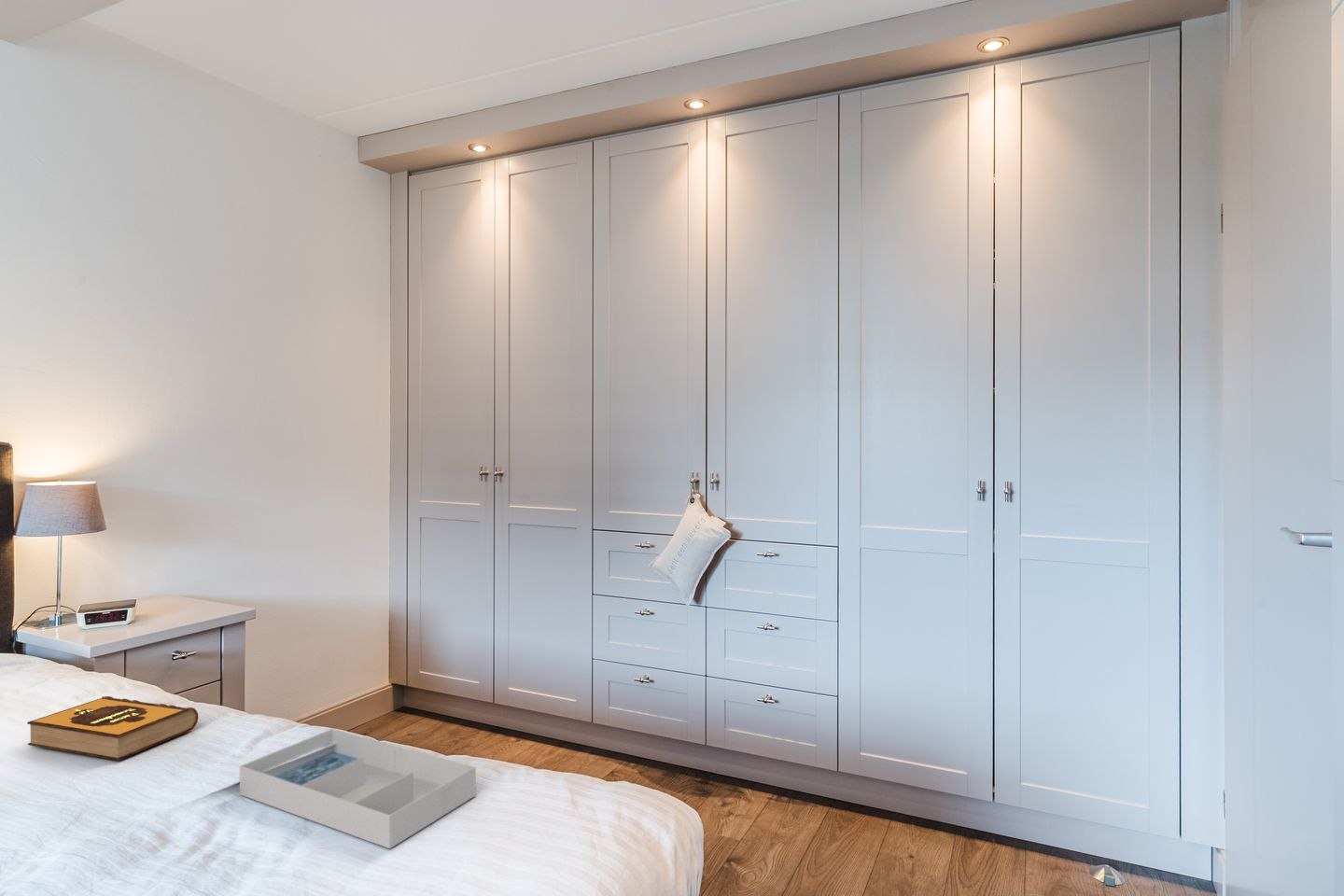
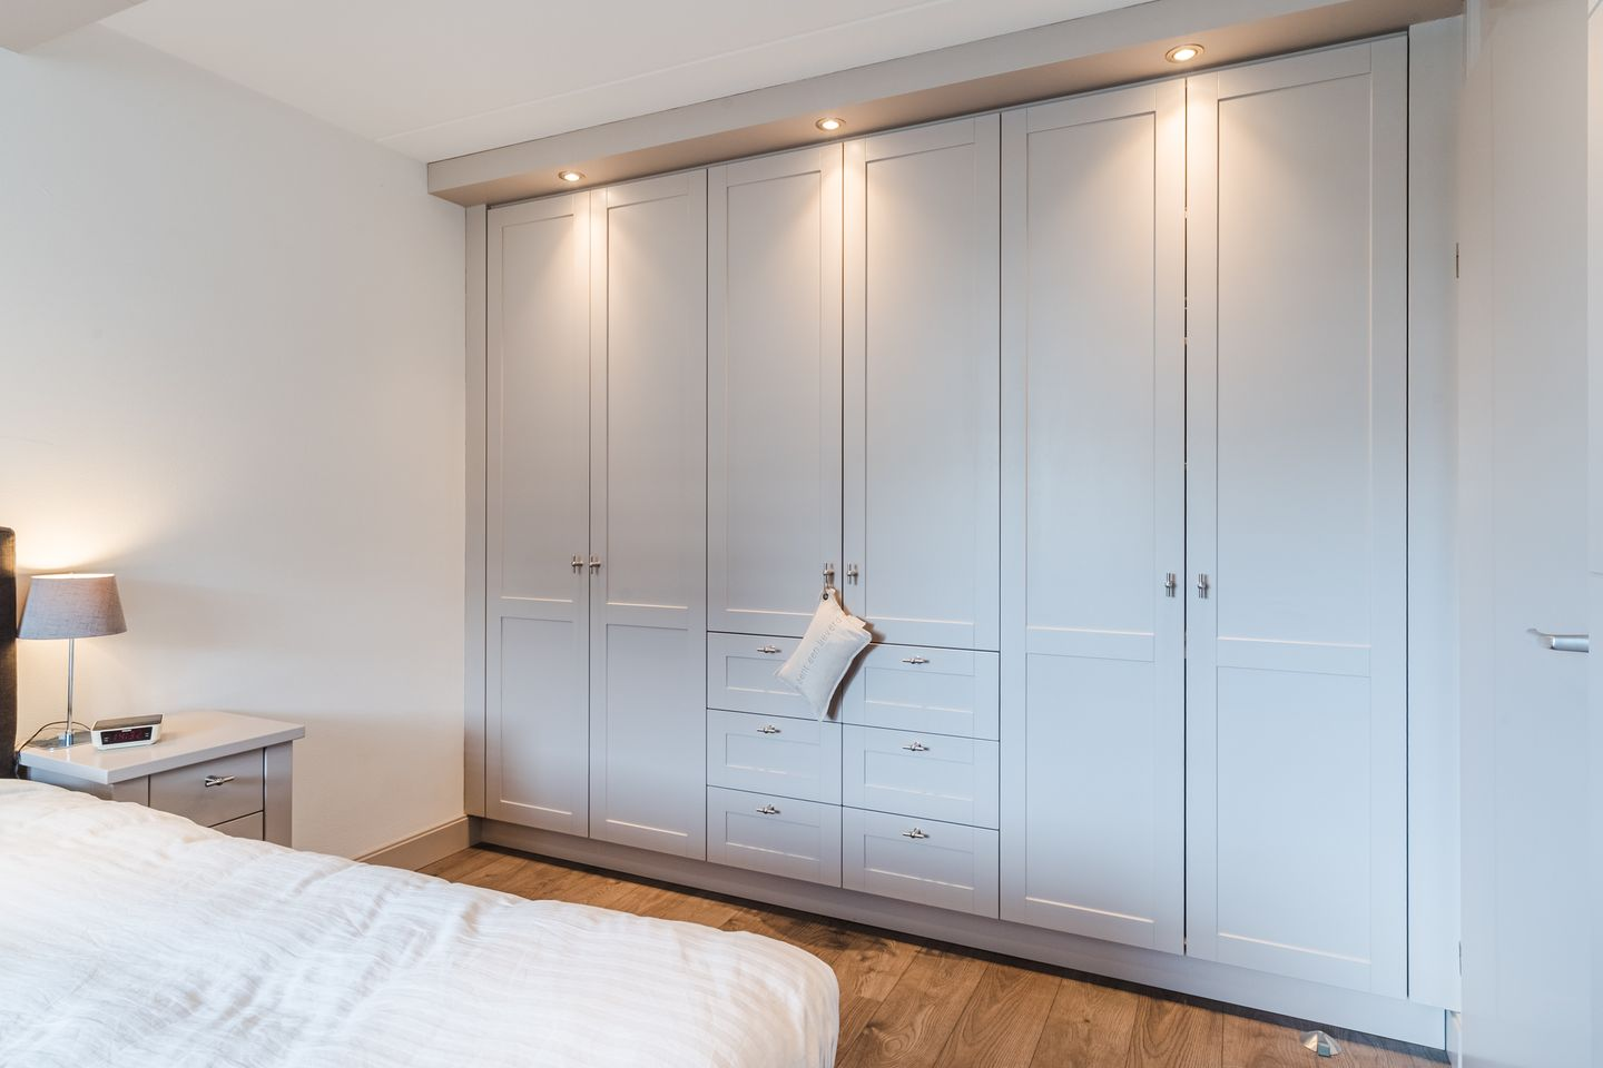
- hardback book (116, 724)
- tray (357, 780)
